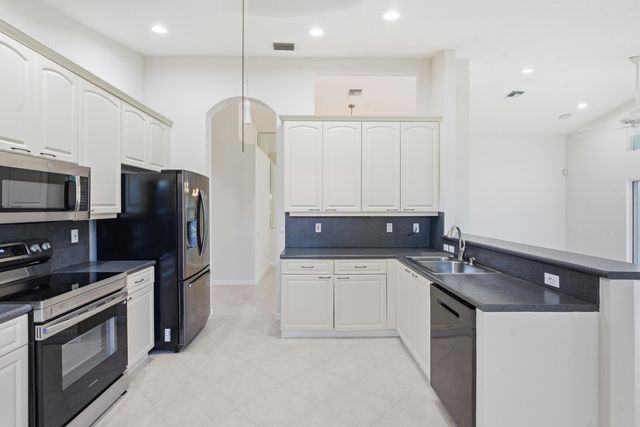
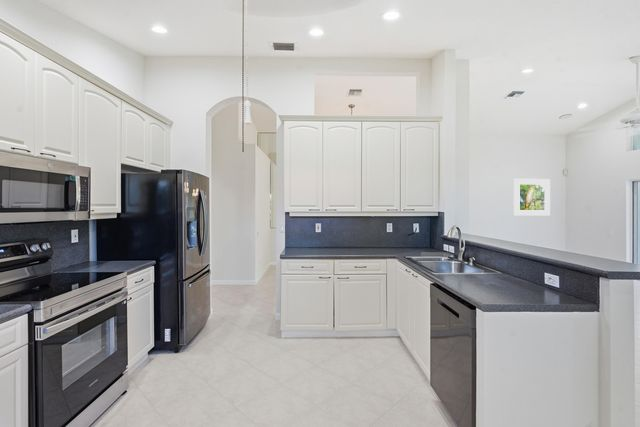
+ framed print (532, 197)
